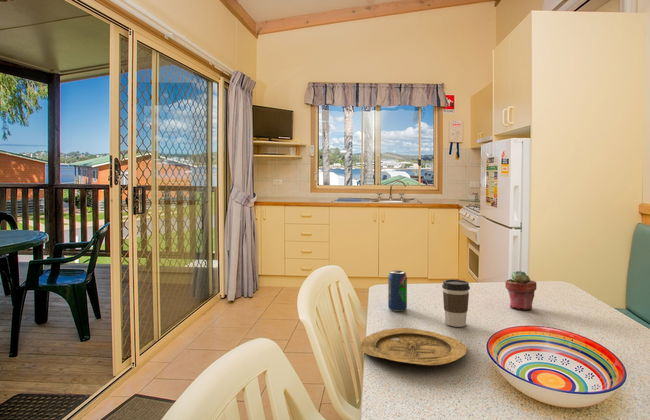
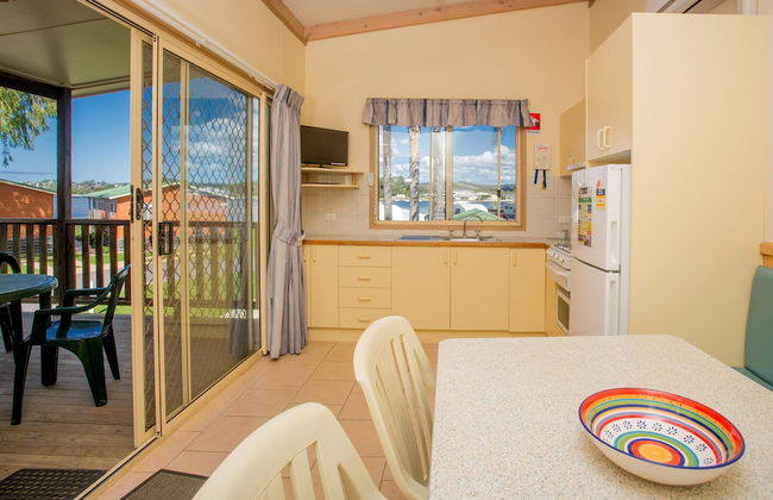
- coffee cup (455, 302)
- potted succulent (520, 288)
- beverage can (397, 290)
- plate (412, 345)
